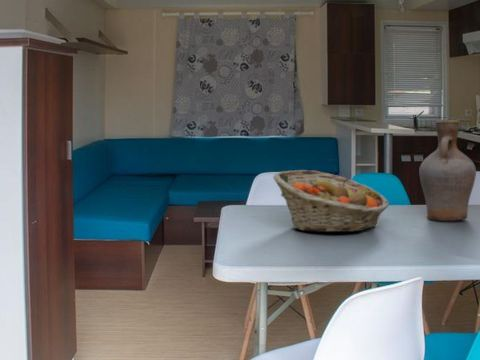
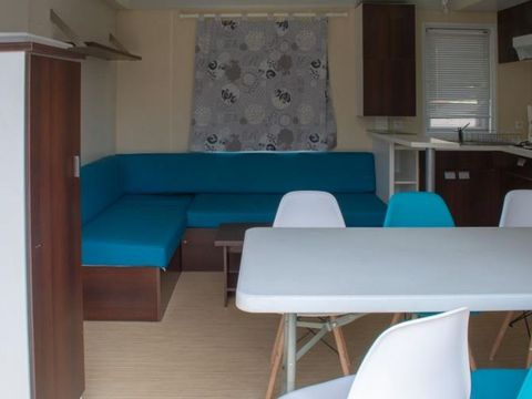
- vase (447, 170)
- fruit basket (330, 198)
